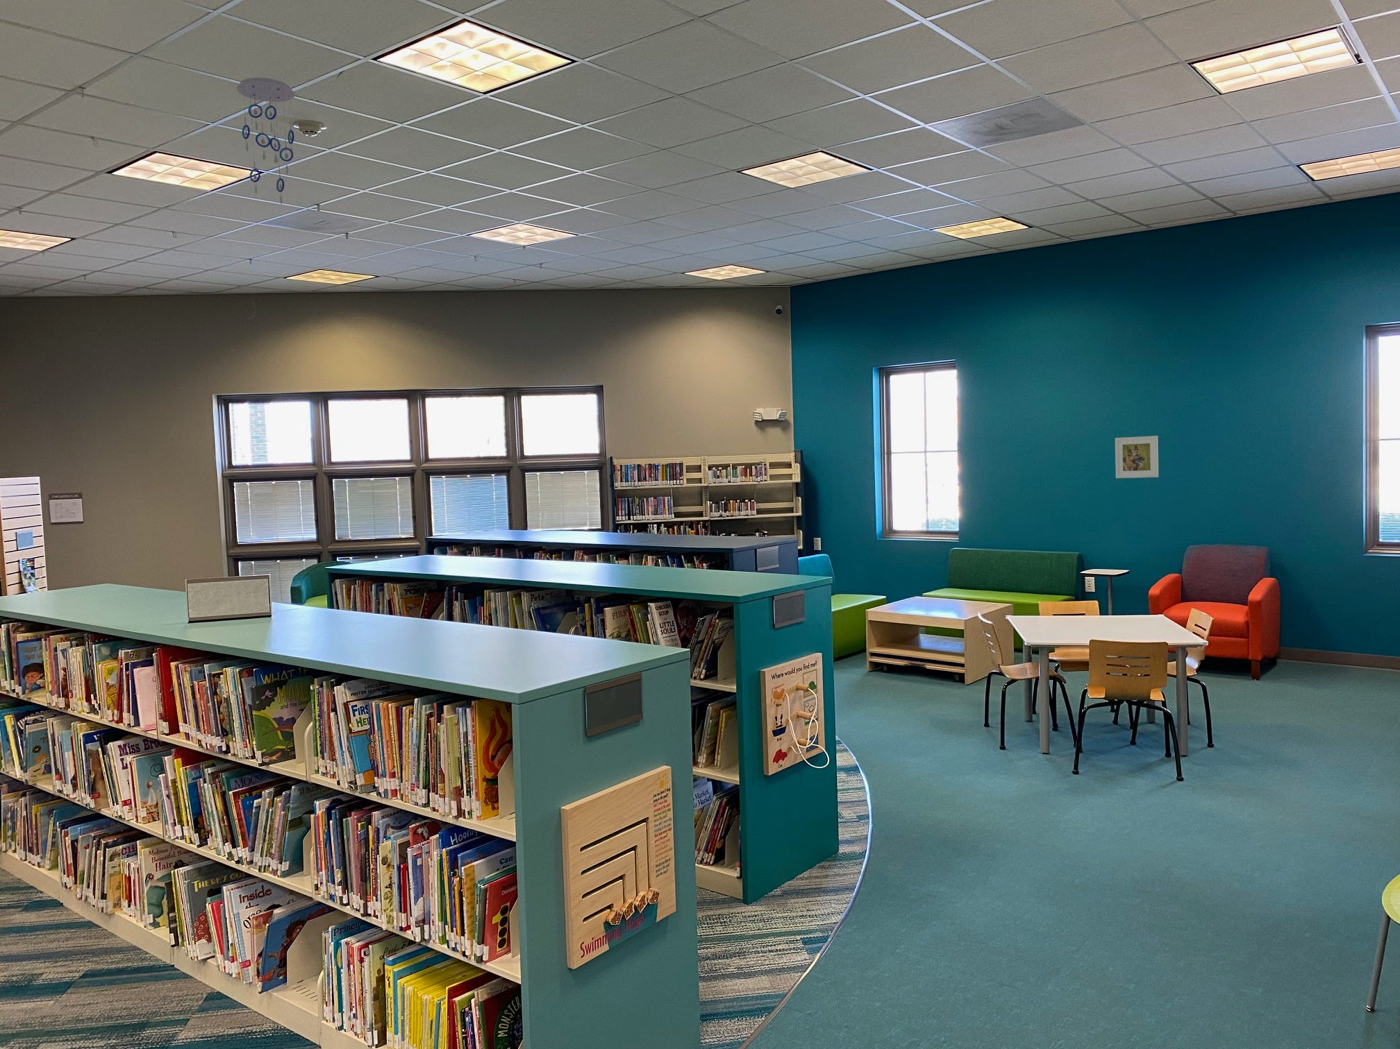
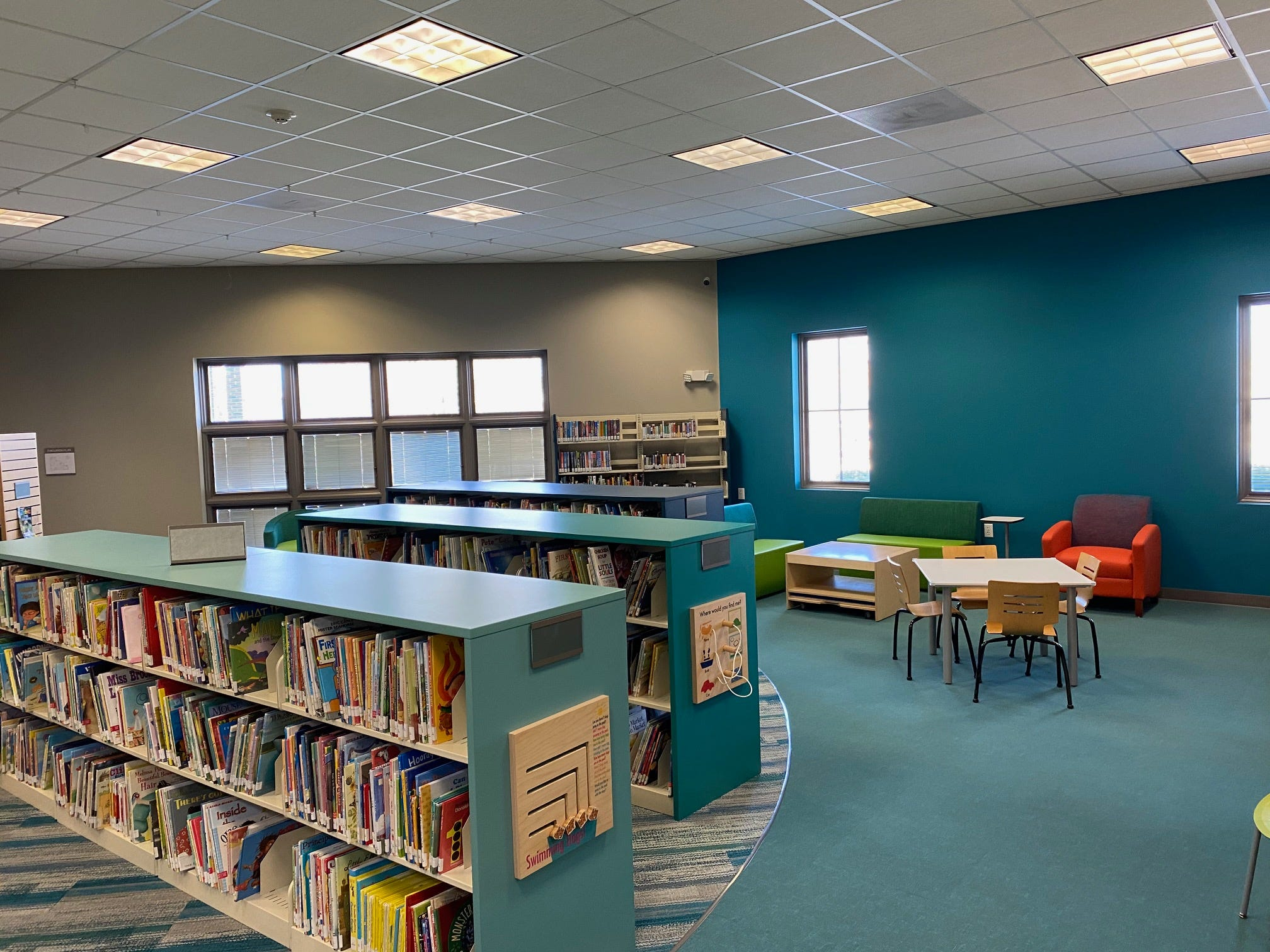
- ceiling mobile (269, 144)
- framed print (1137, 457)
